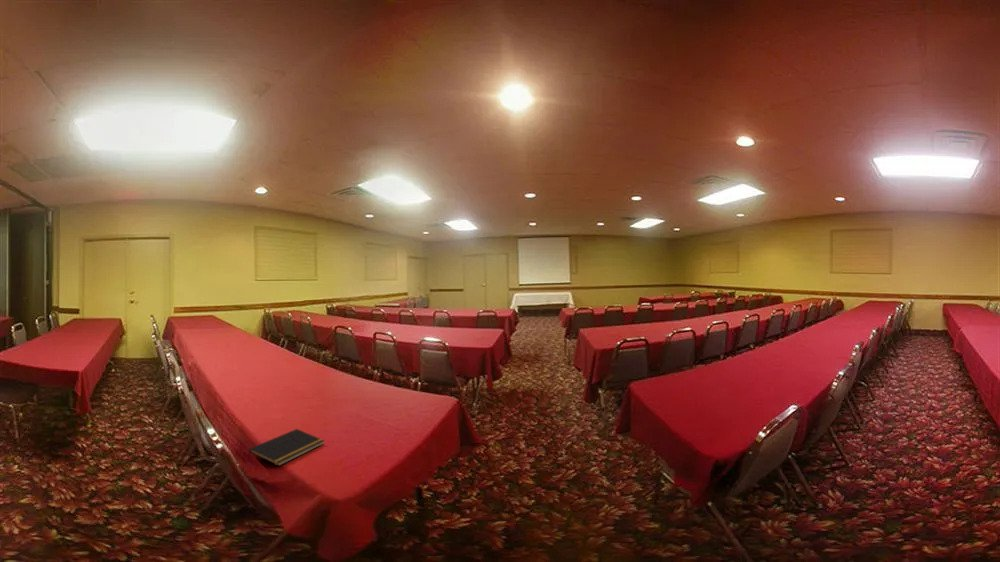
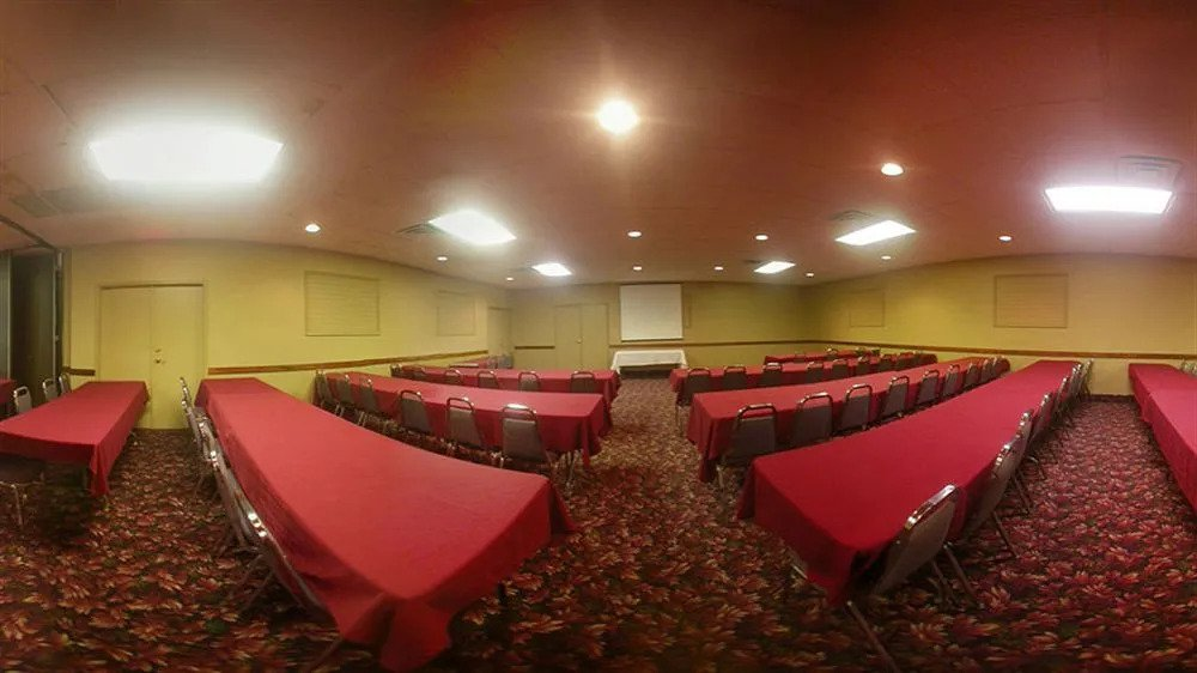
- notepad (288, 445)
